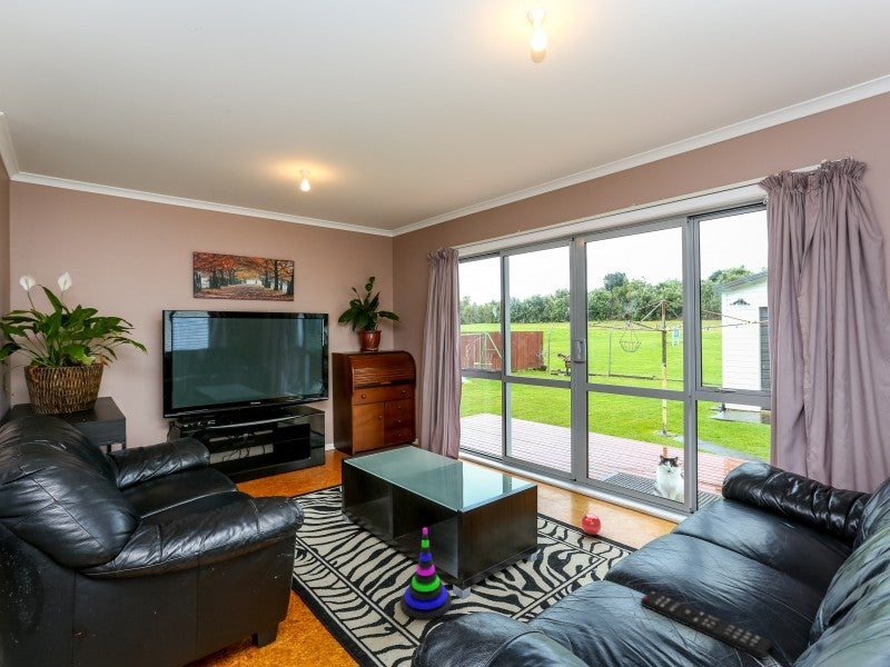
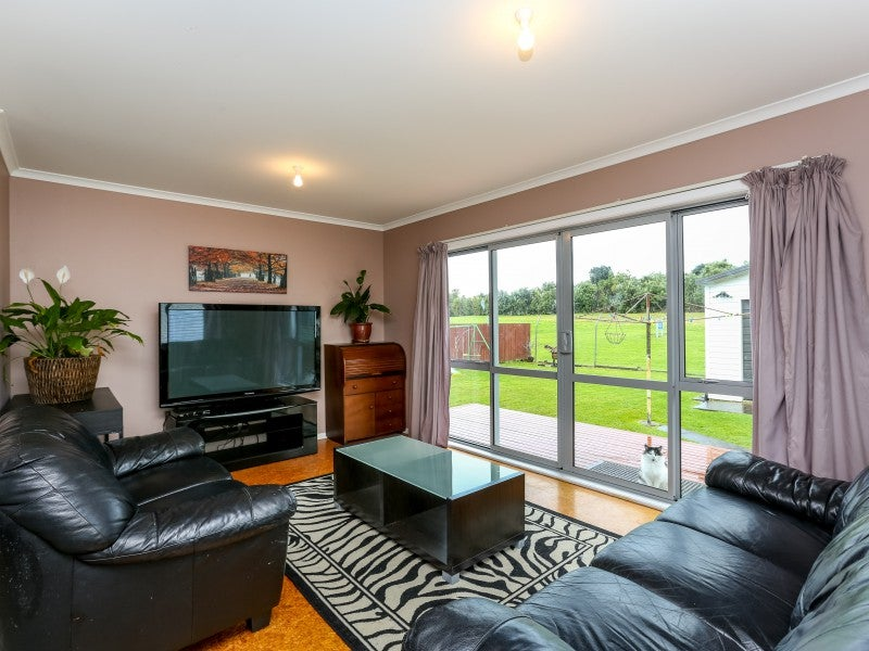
- remote control (700, 619)
- stacking toy (425, 566)
- ball (591, 524)
